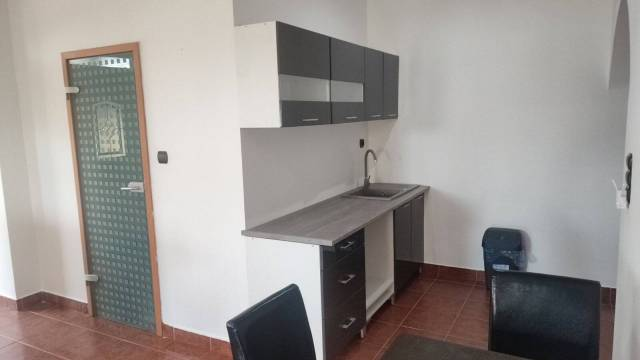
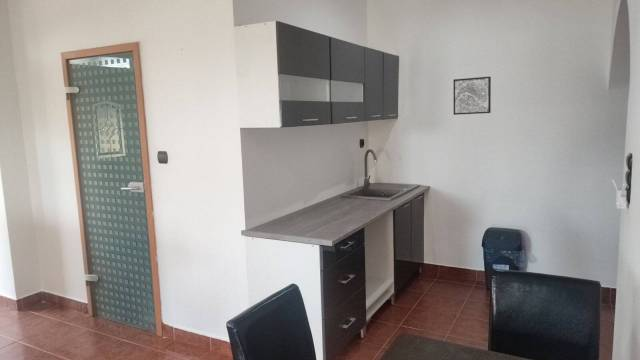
+ wall art (471, 96)
